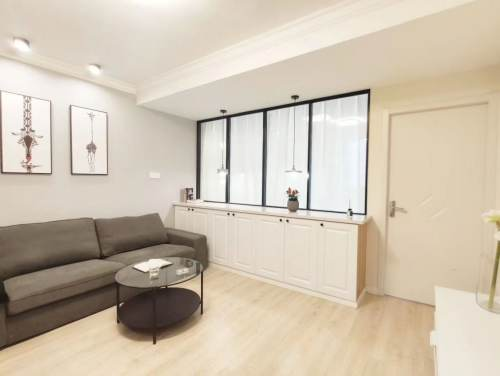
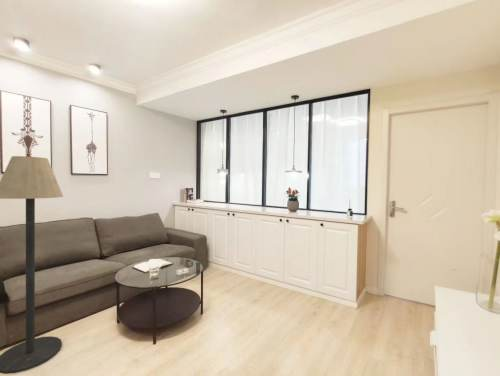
+ floor lamp (30, 256)
